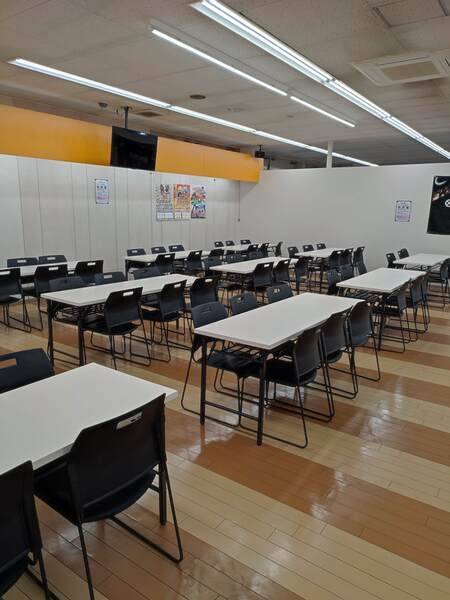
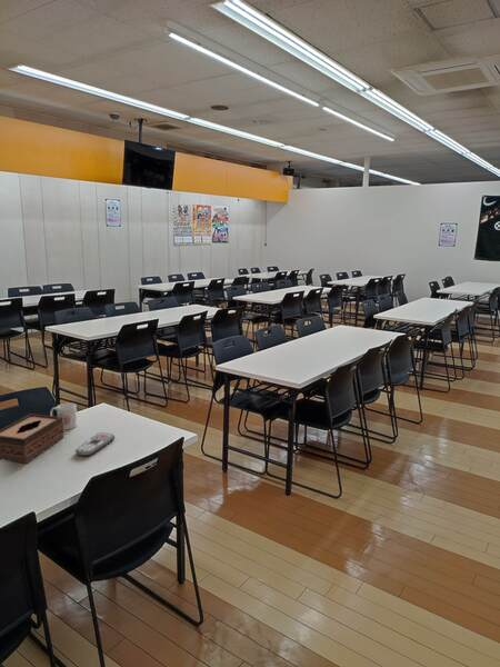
+ tissue box (28, 437)
+ mug (62, 416)
+ remote control (94, 444)
